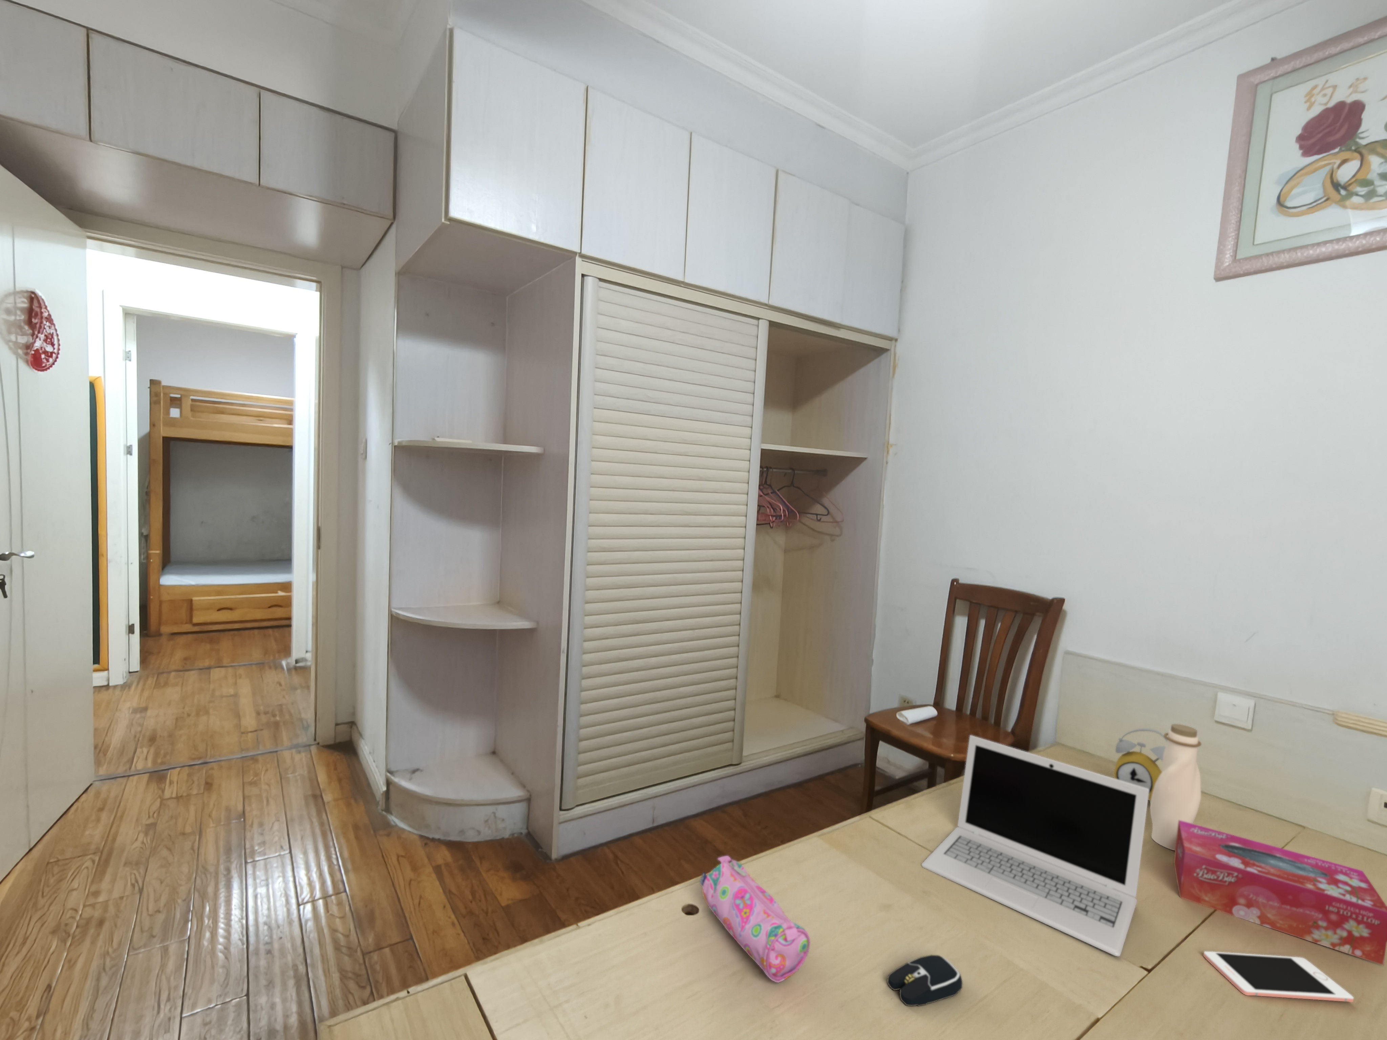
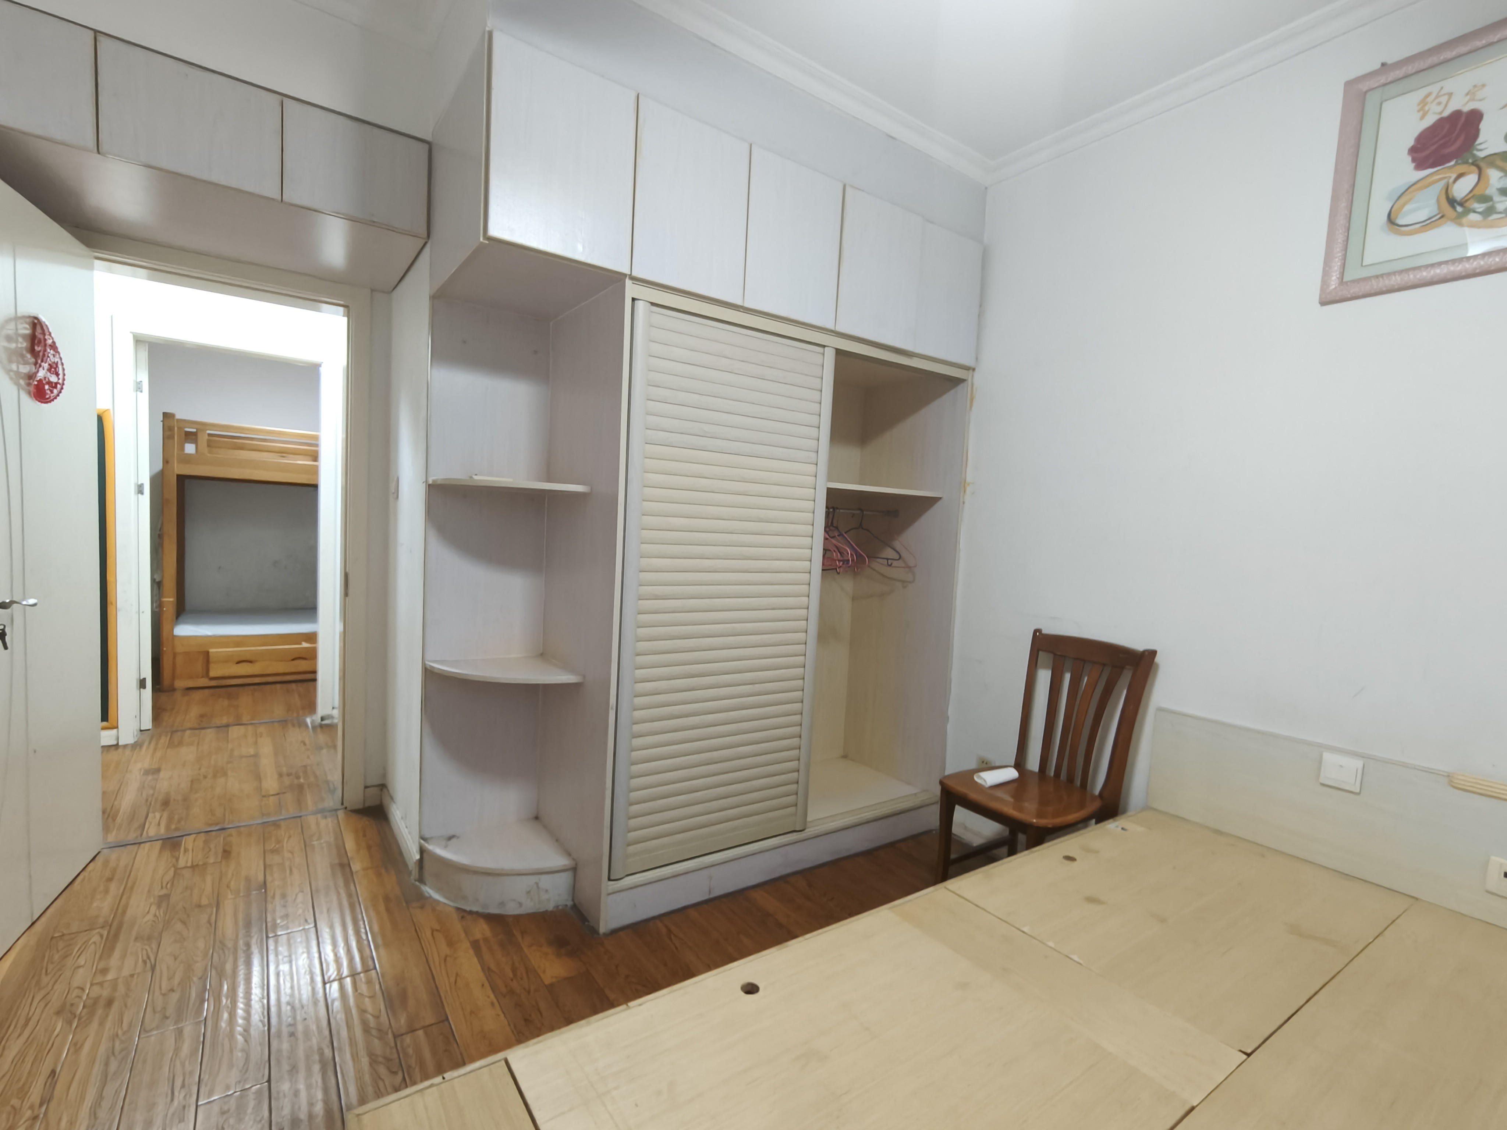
- laptop (1032, 829)
- pencil case (751, 913)
- computer mouse (926, 977)
- tissue box (1269, 885)
- cell phone (1276, 976)
- water bottle (1176, 784)
- alarm clock (1146, 761)
